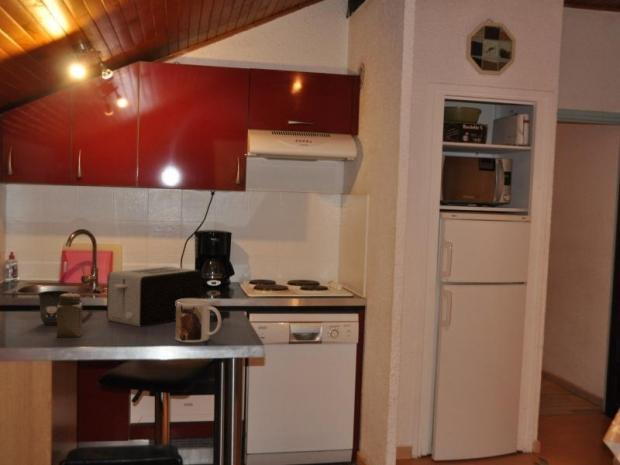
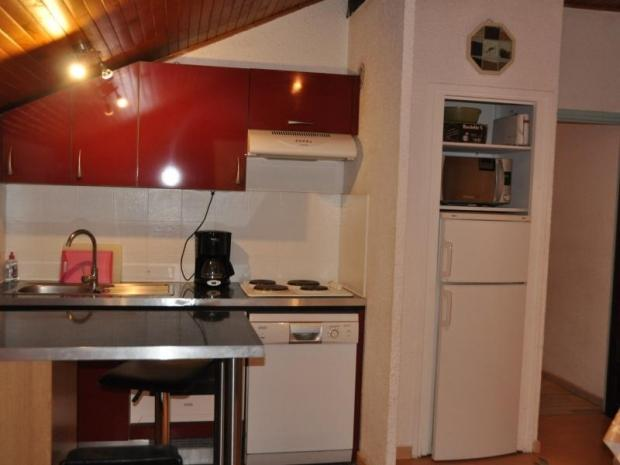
- mug (195, 320)
- mug (56, 308)
- salt shaker (69, 314)
- toaster (156, 294)
